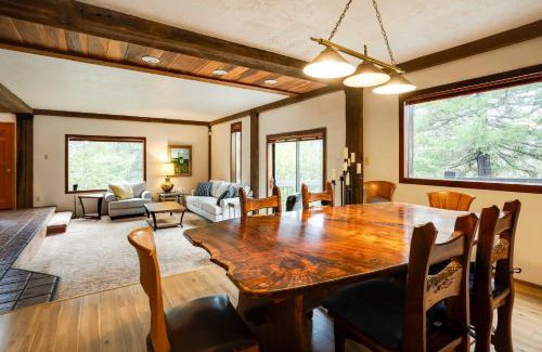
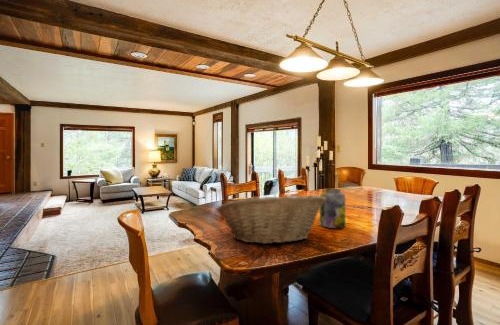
+ fruit basket (271, 214)
+ jar (332, 207)
